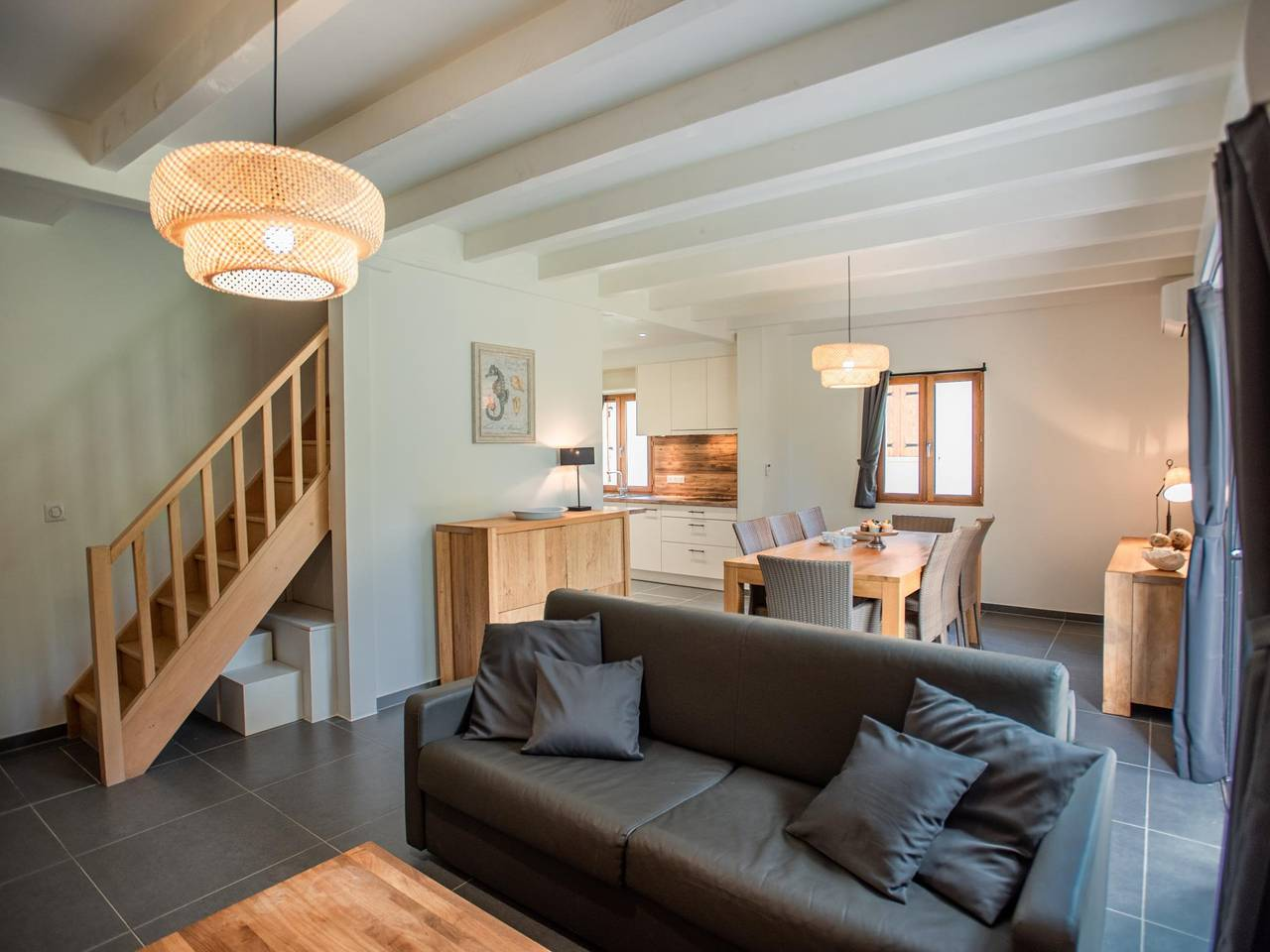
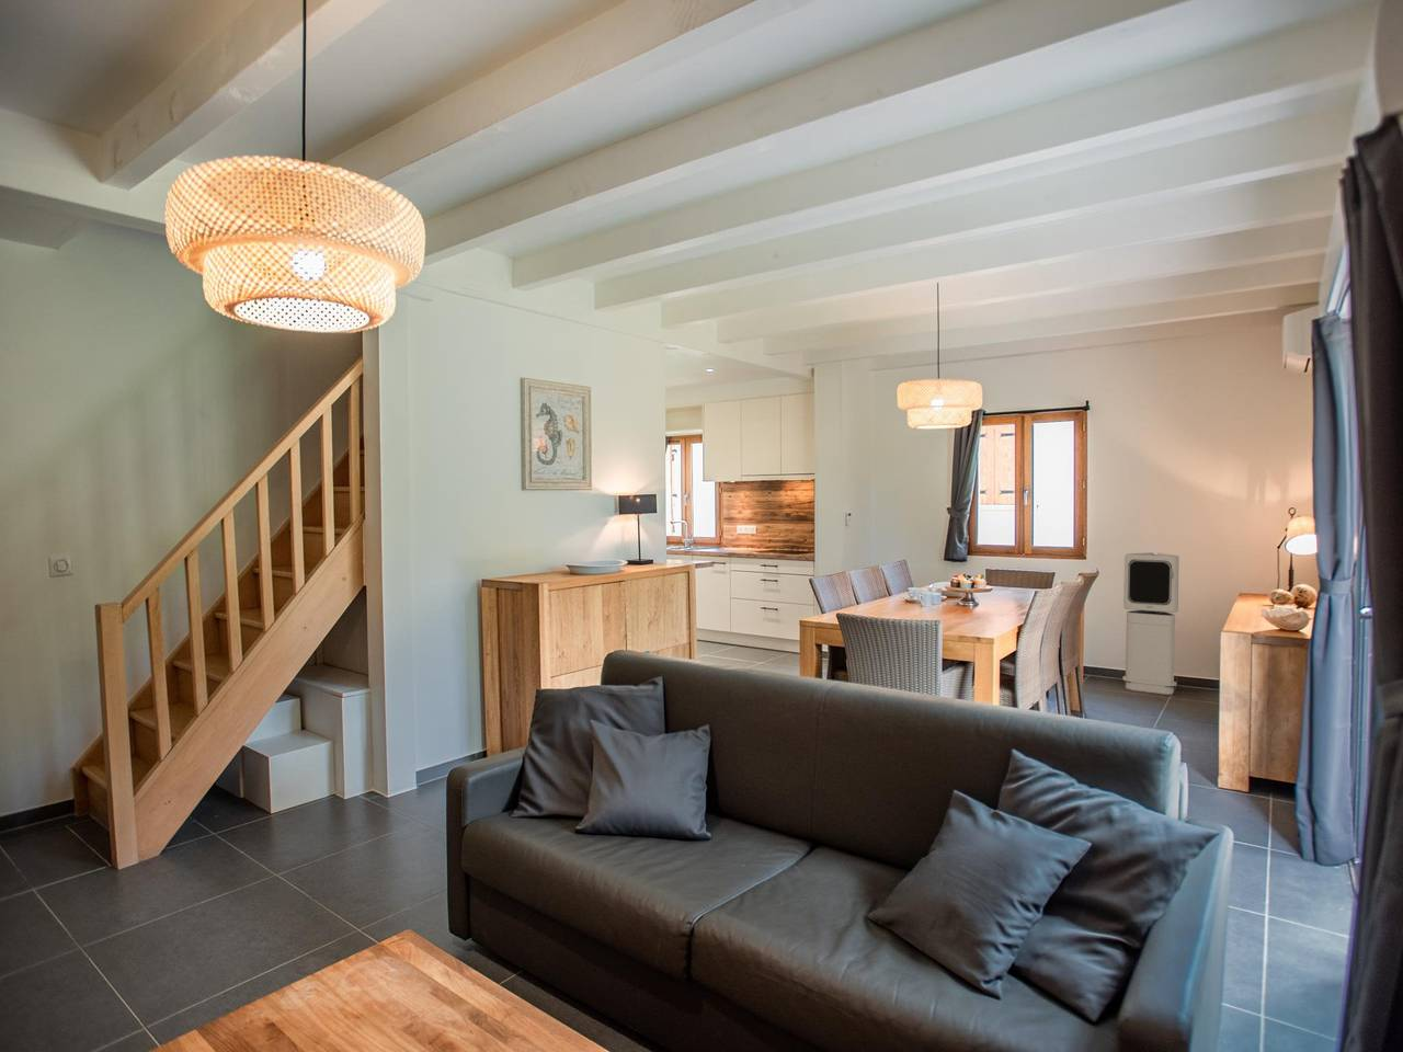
+ air purifier (1152, 620)
